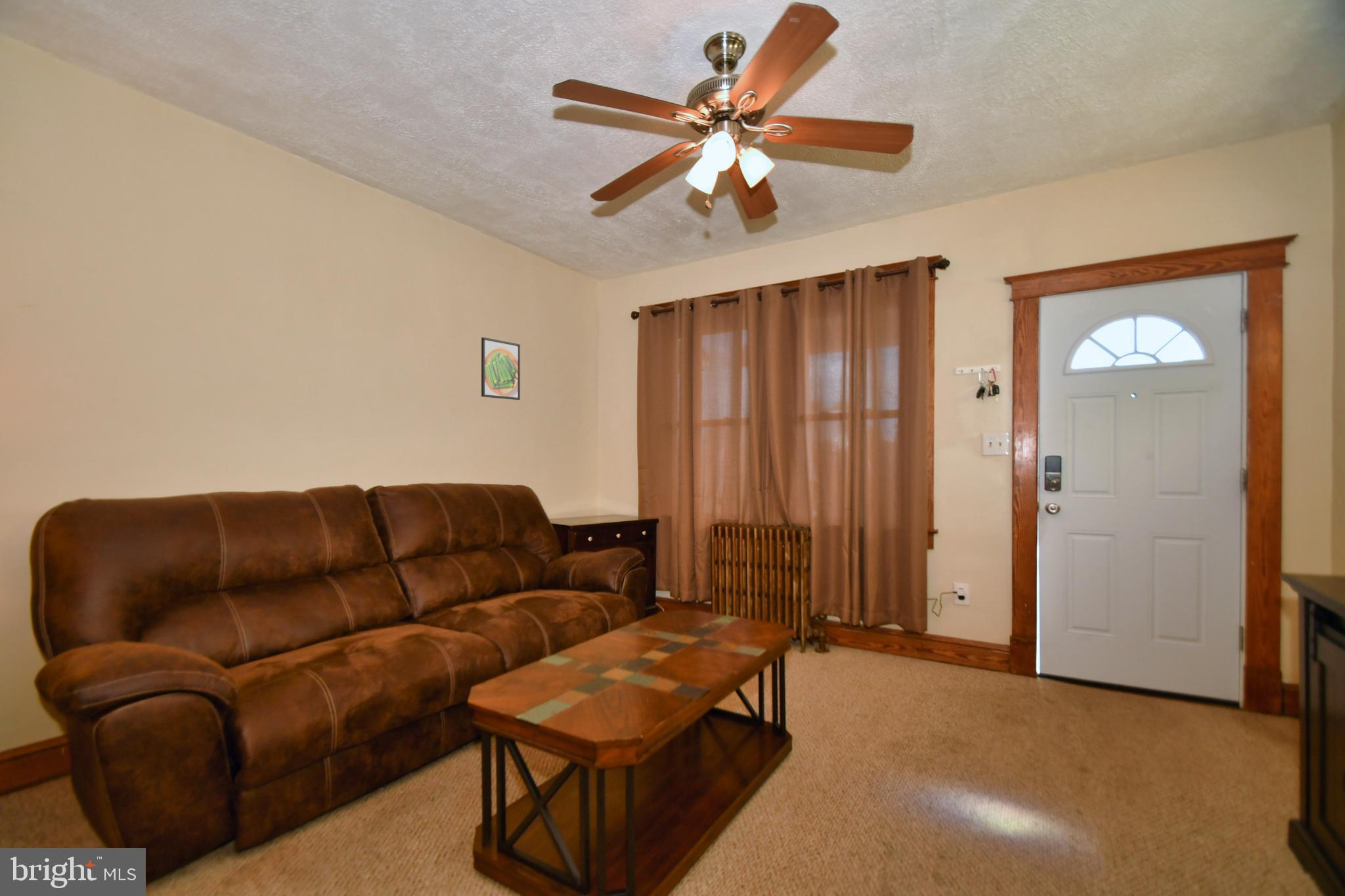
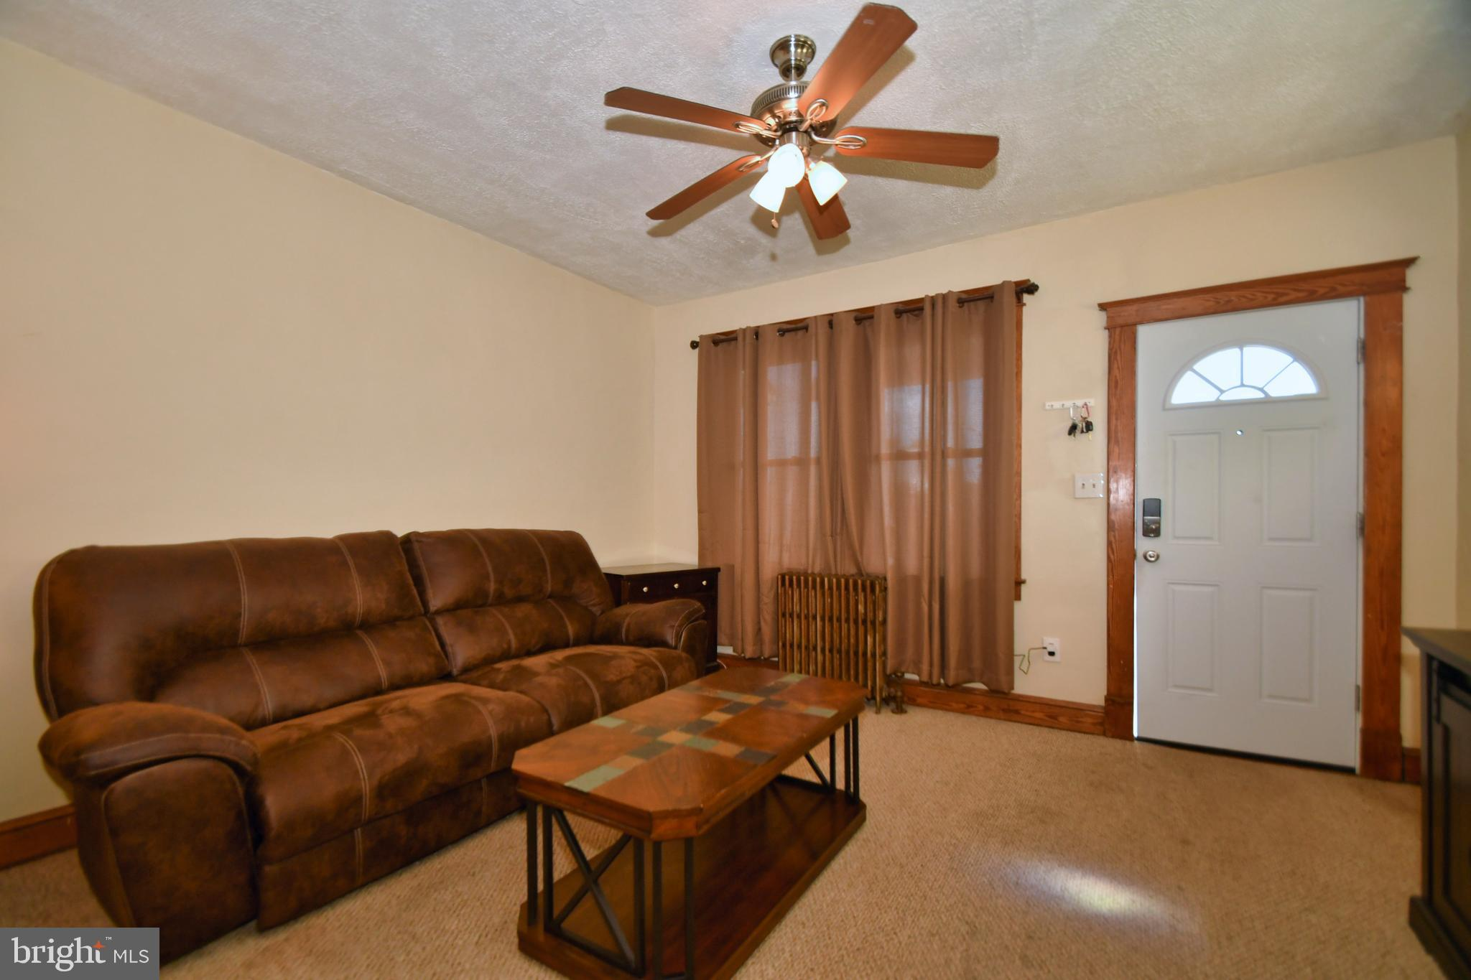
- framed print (501, 370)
